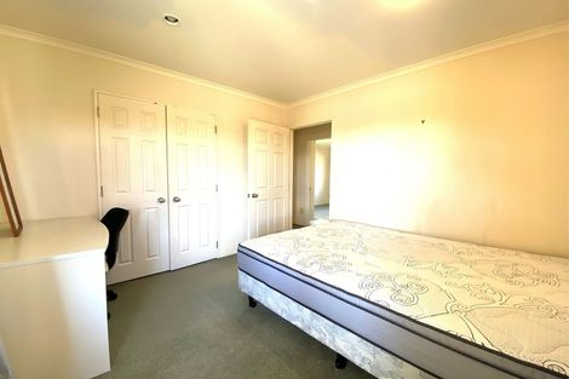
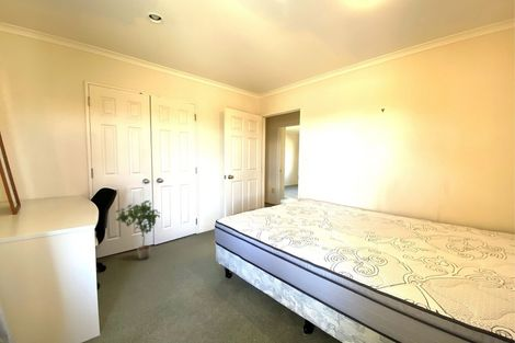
+ potted plant (141, 230)
